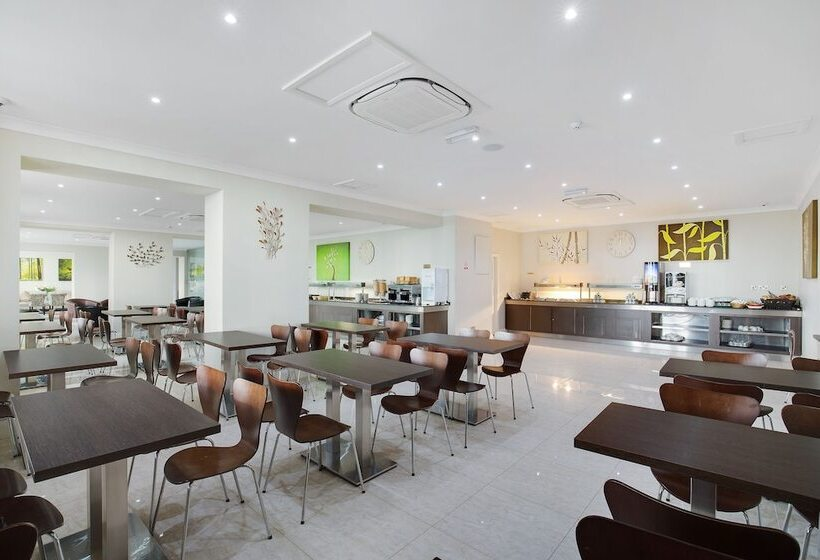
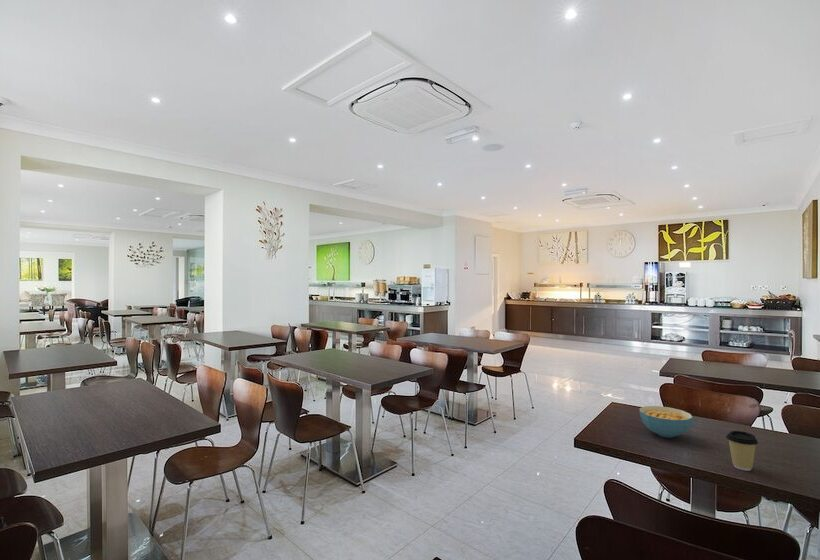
+ cereal bowl (665, 423)
+ coffee cup (742, 450)
